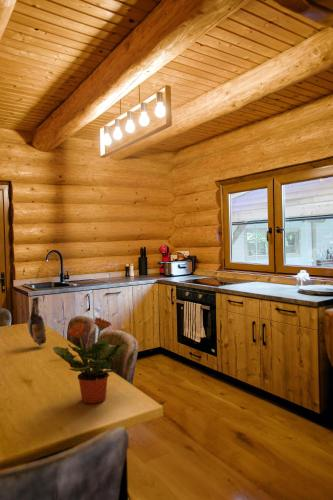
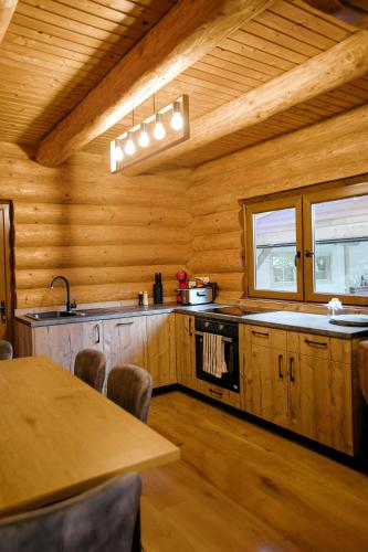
- potted plant (91, 358)
- beer bottle (36, 322)
